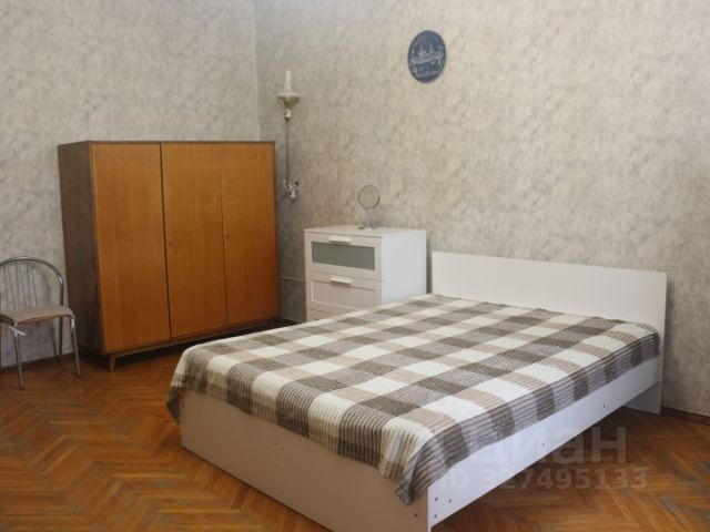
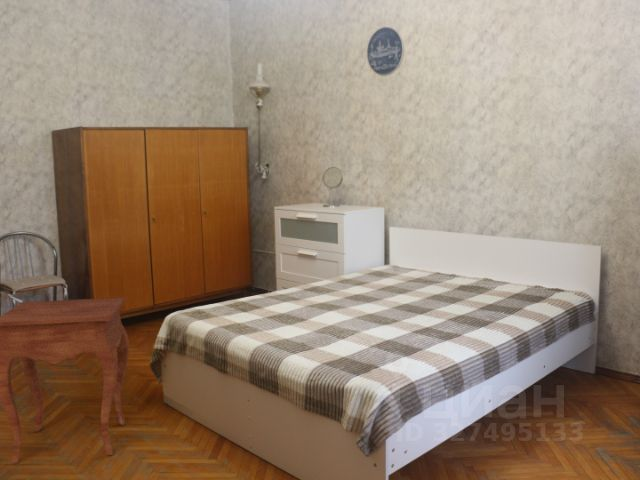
+ side table (61, 362)
